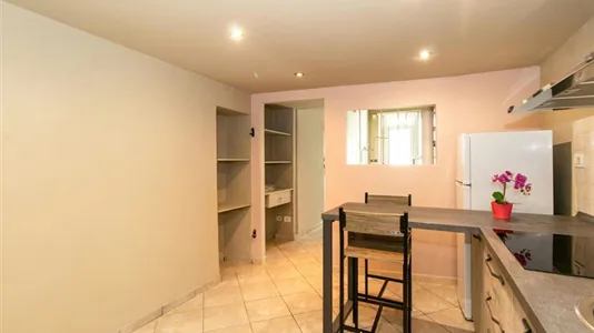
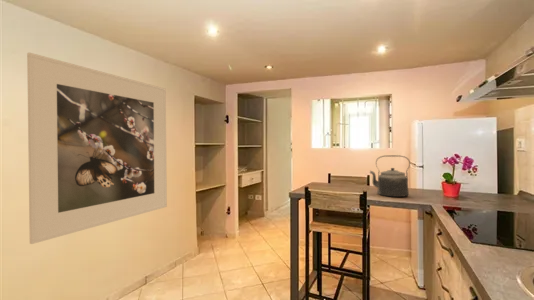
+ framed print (113, 148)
+ kettle (389, 174)
